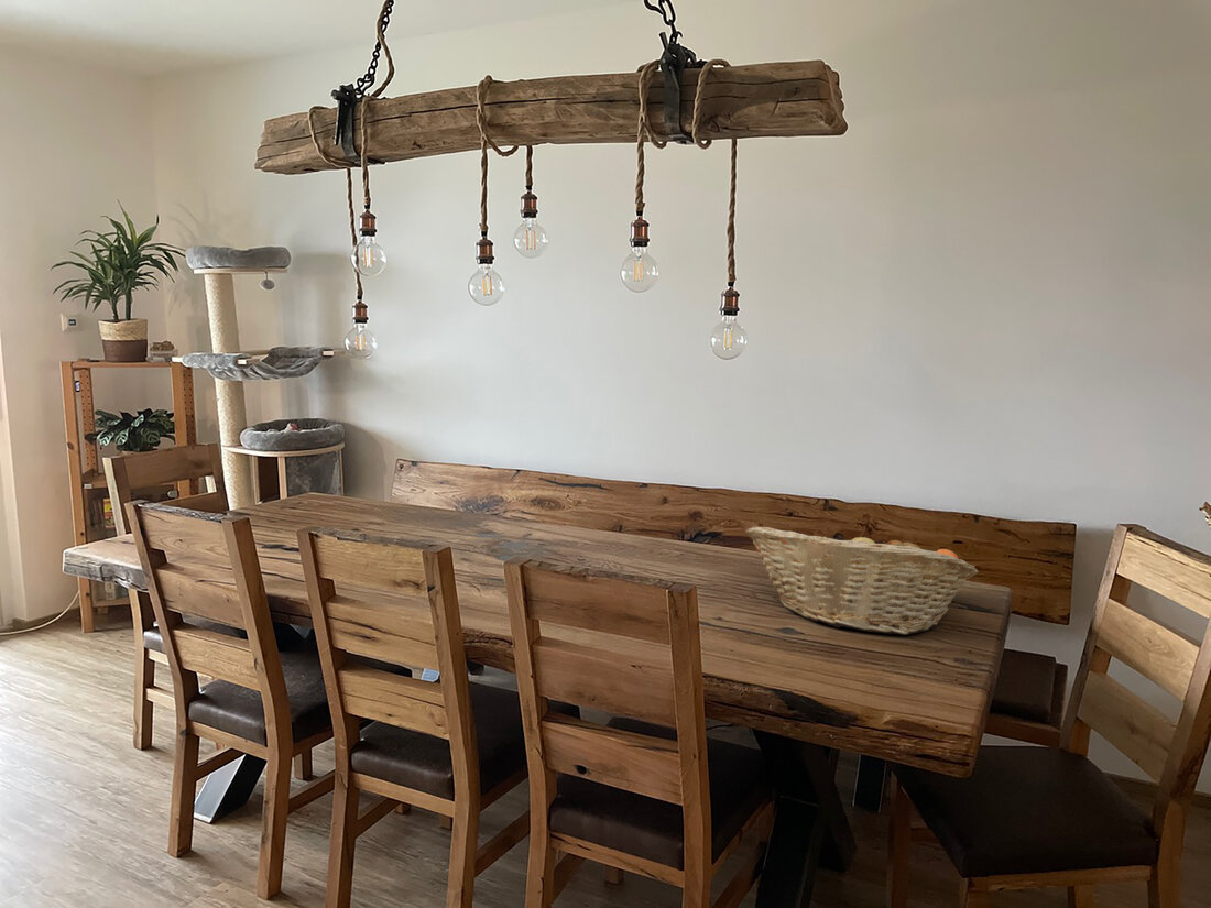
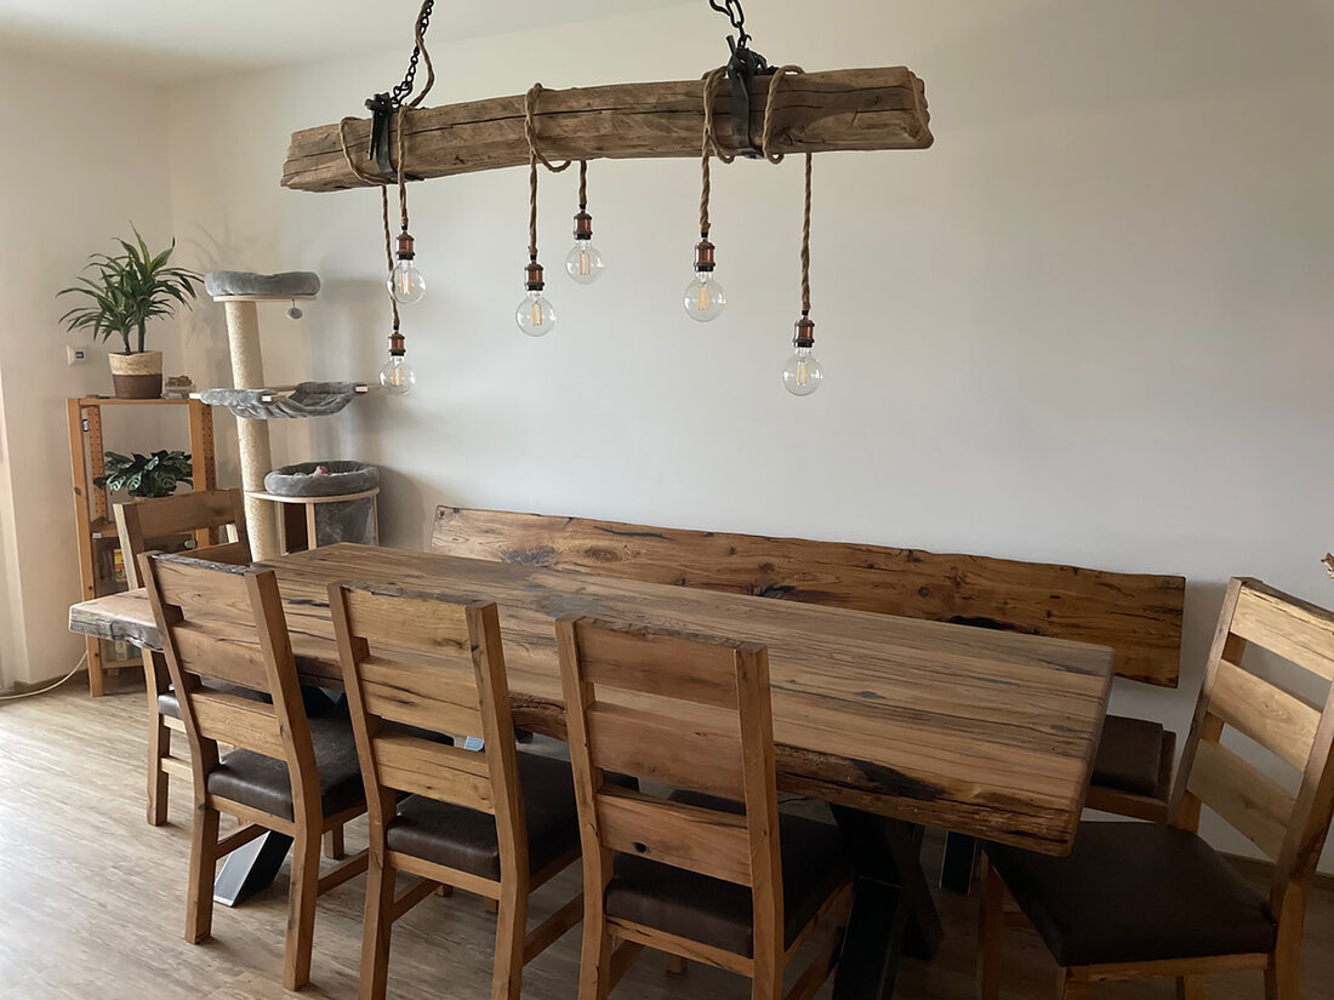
- fruit basket (854, 567)
